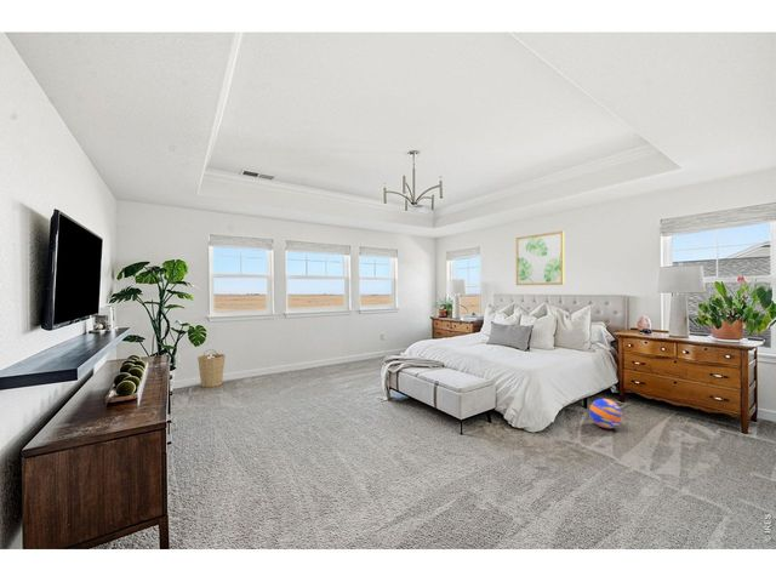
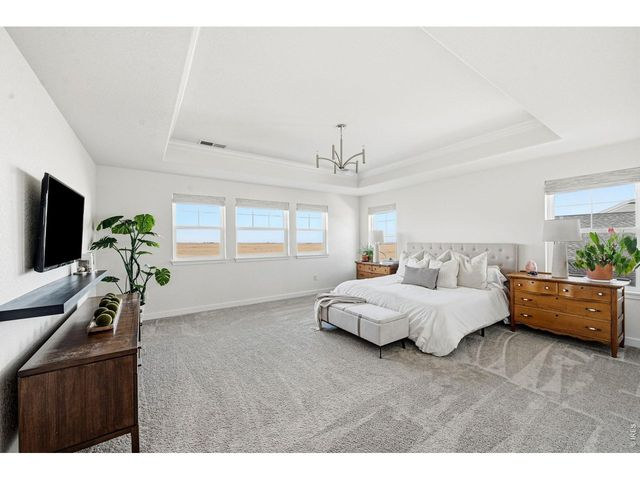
- basket (211, 367)
- ball (605, 412)
- wall art (538, 259)
